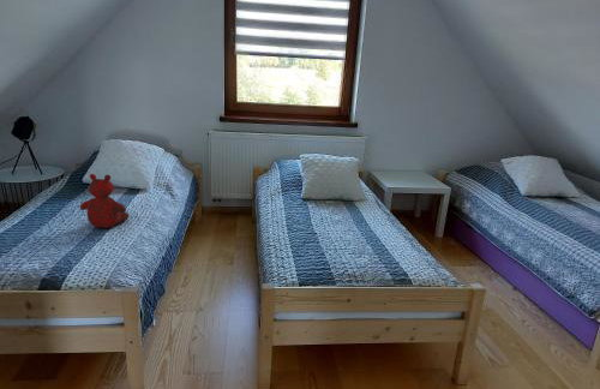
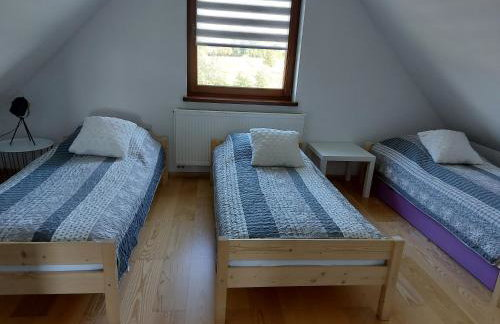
- teddy bear (106, 198)
